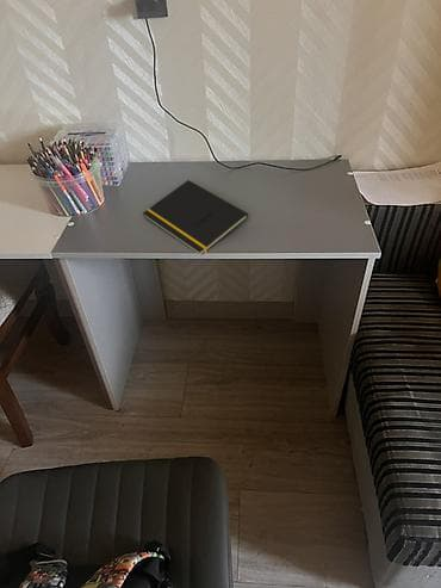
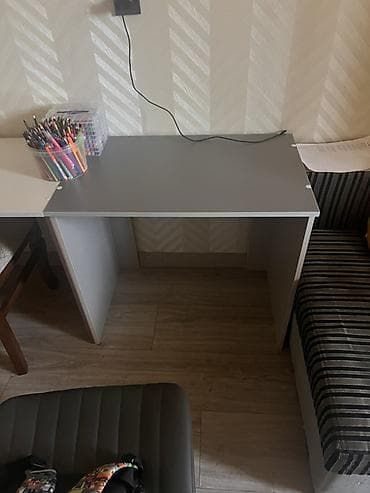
- notepad (193, 215)
